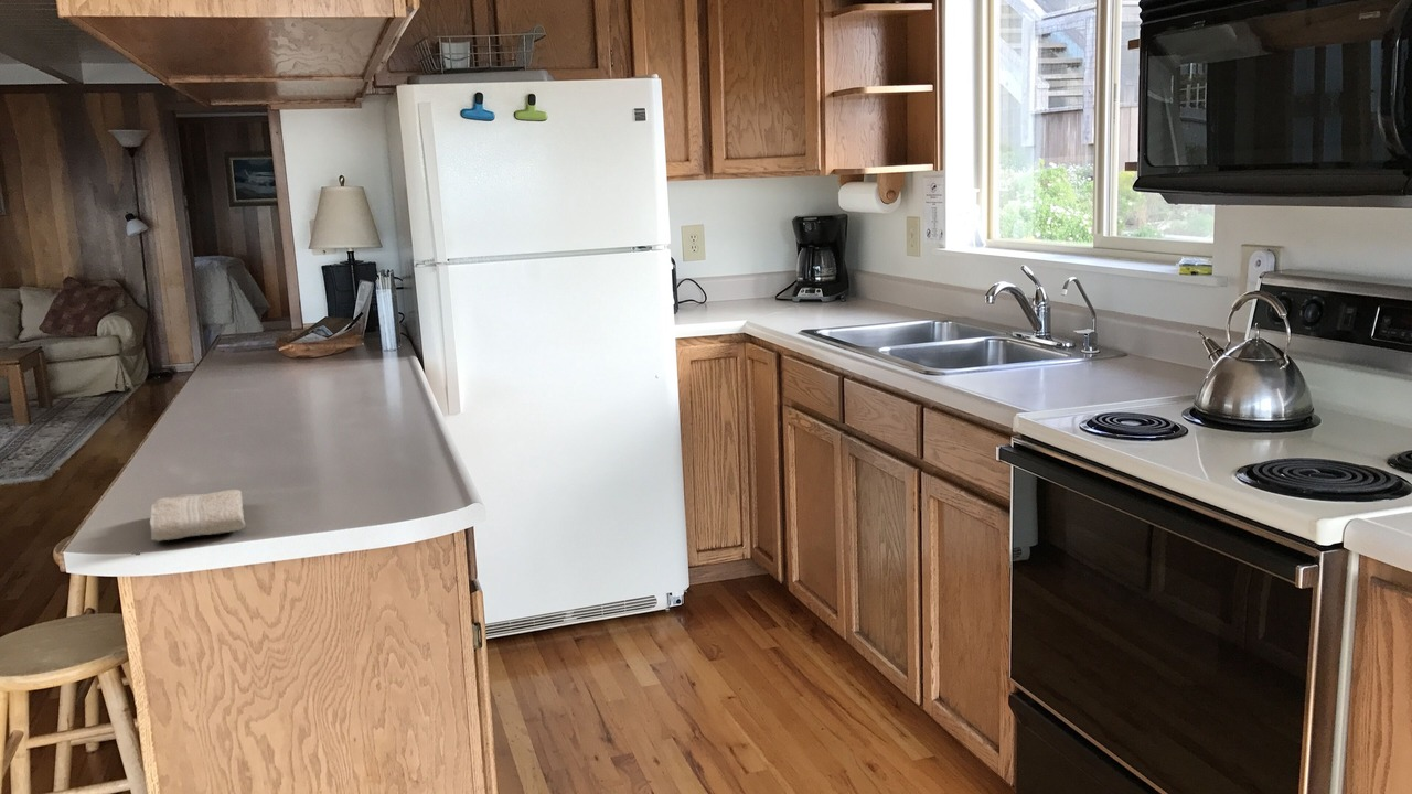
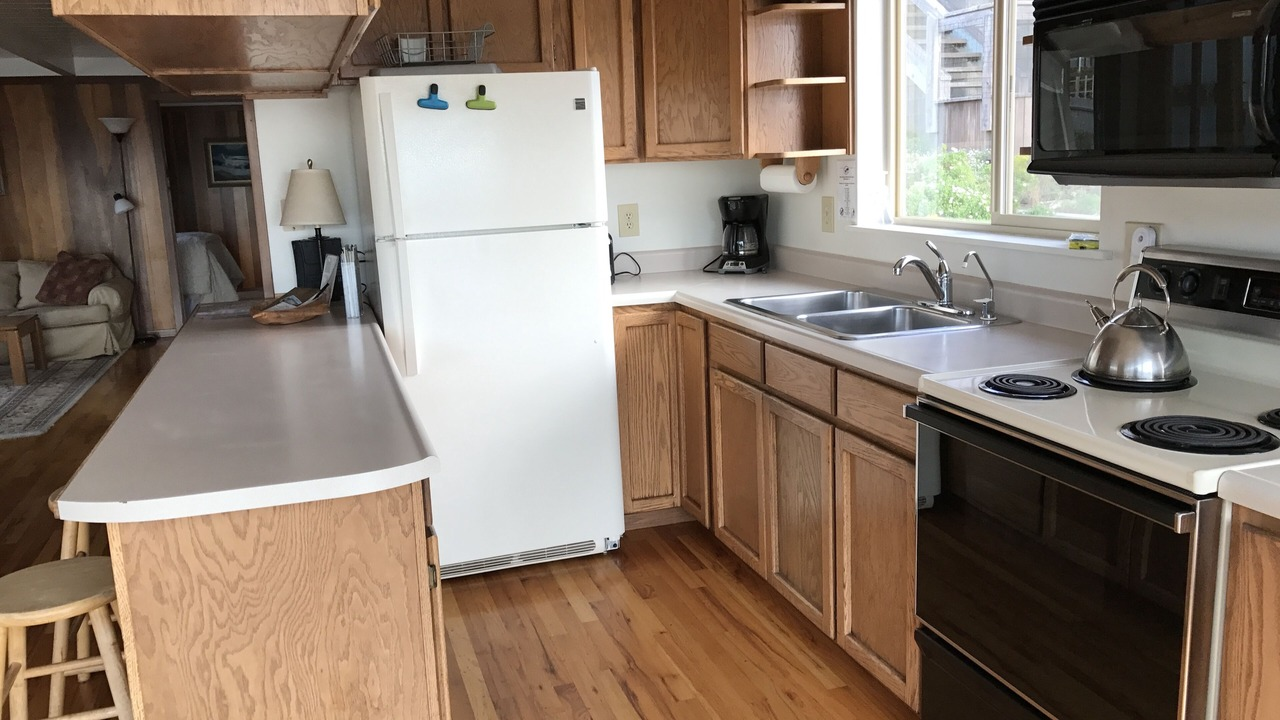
- washcloth (199, 513)
